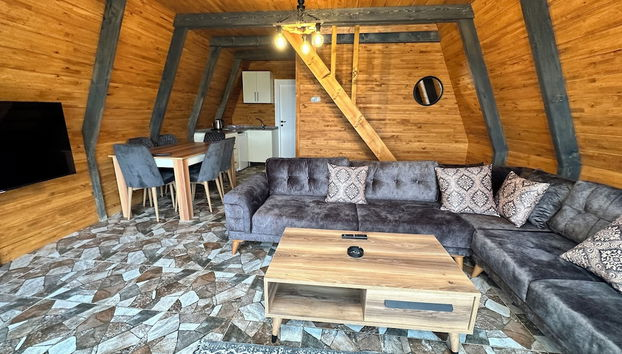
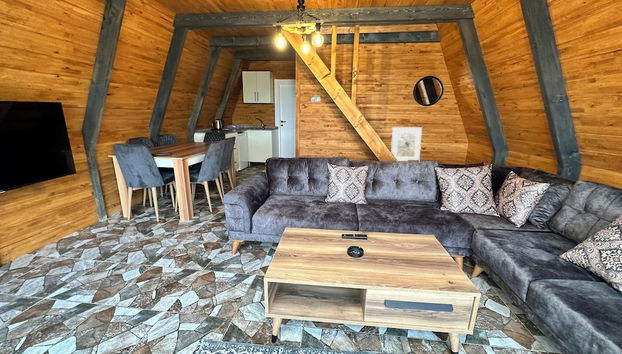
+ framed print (406, 144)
